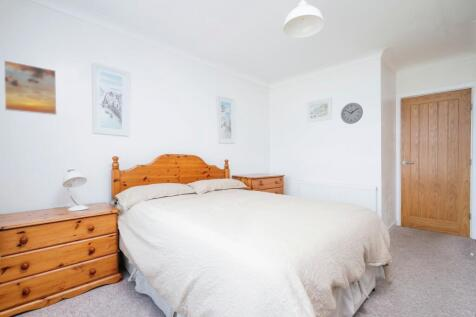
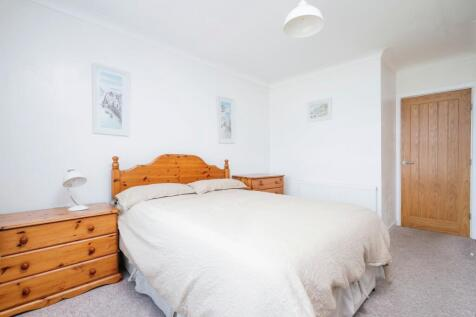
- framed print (31, 89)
- wall clock (351, 113)
